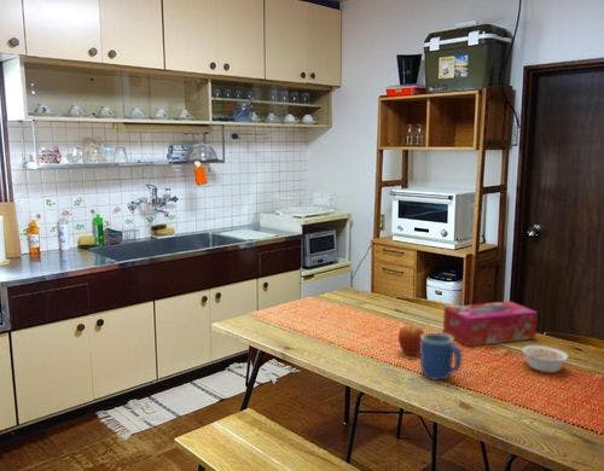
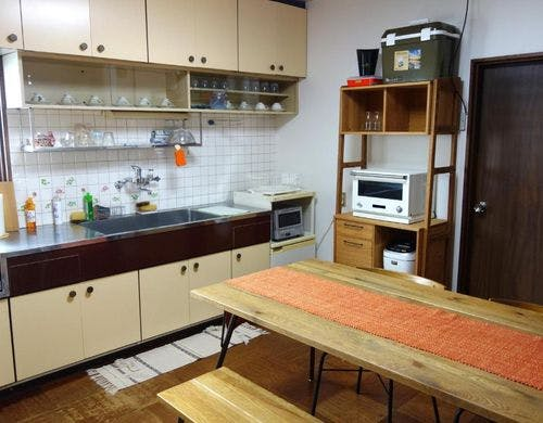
- legume (545, 359)
- tissue box (489, 322)
- mug (440, 356)
- fruit (411, 338)
